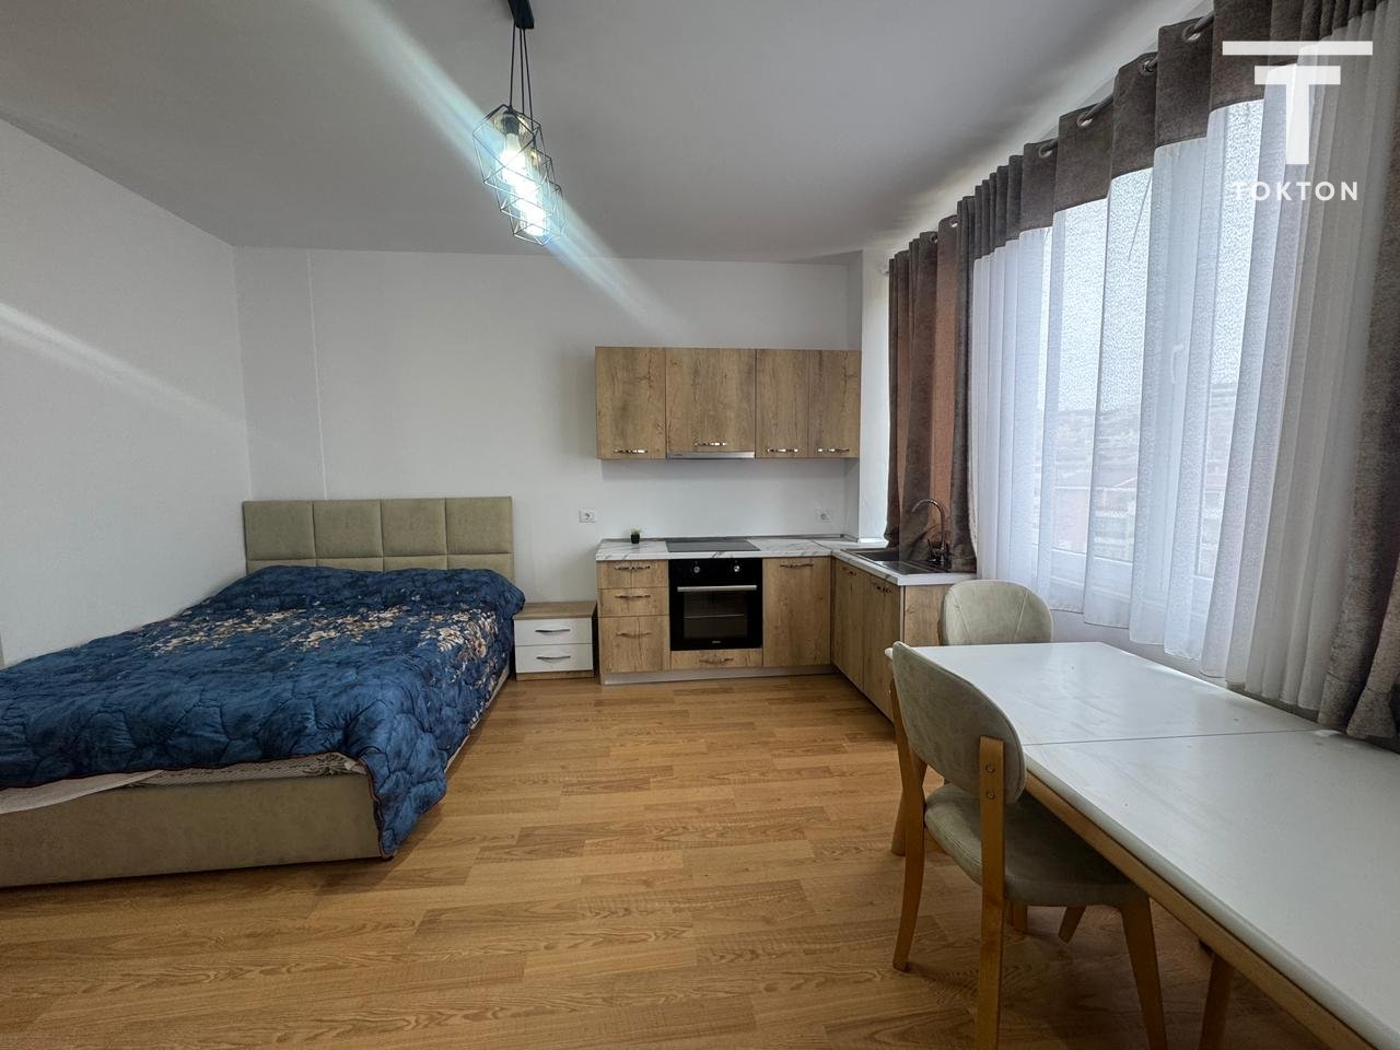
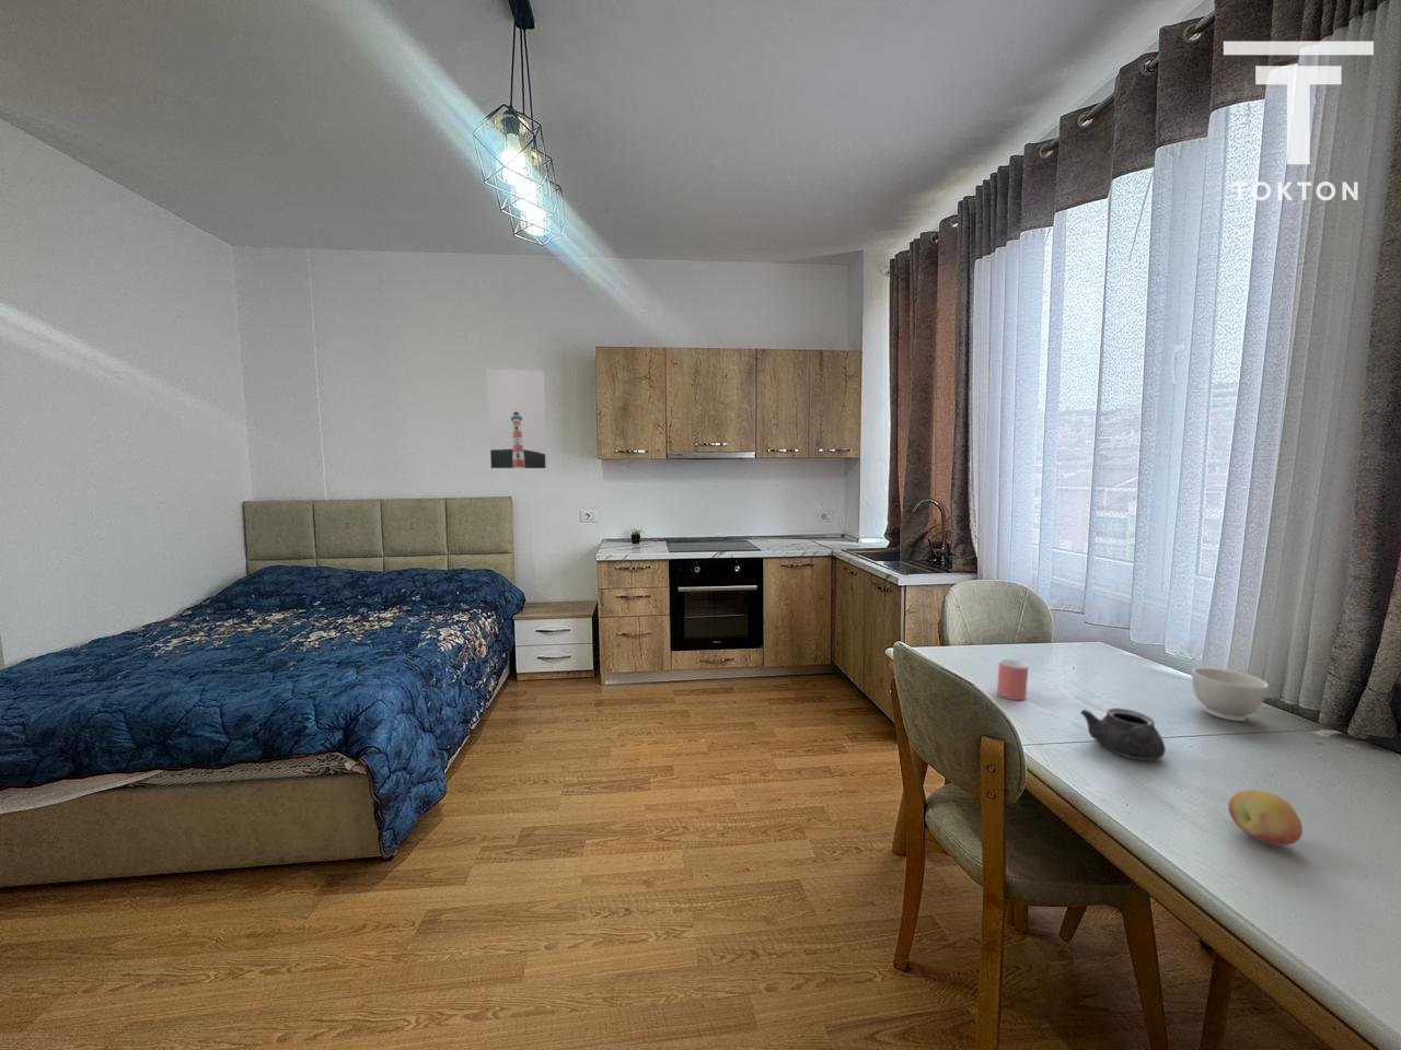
+ teapot (1126, 732)
+ cup (1012, 676)
+ bowl (1226, 695)
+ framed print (516, 419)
+ fruit (1265, 816)
